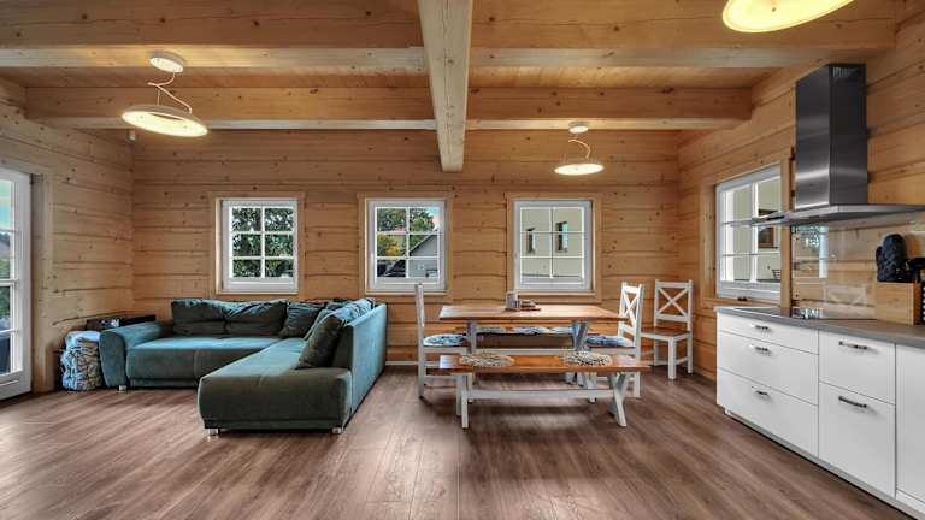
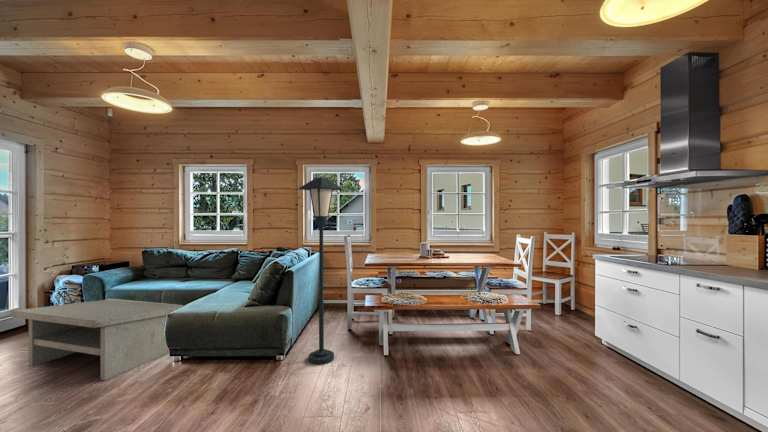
+ floor lamp (321, 268)
+ coffee table (104, 330)
